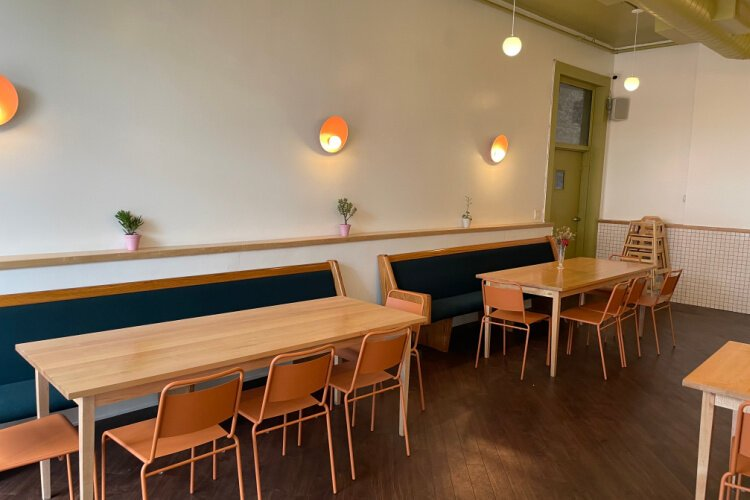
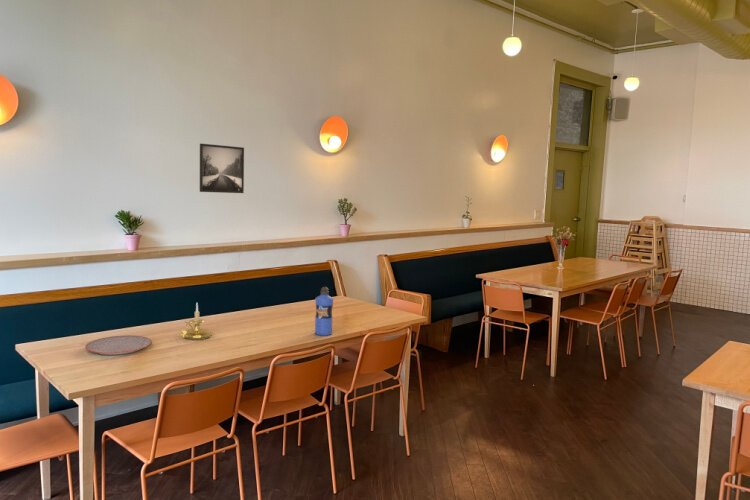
+ plate (119, 345)
+ candle holder (195, 319)
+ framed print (222, 169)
+ water bottle (324, 310)
